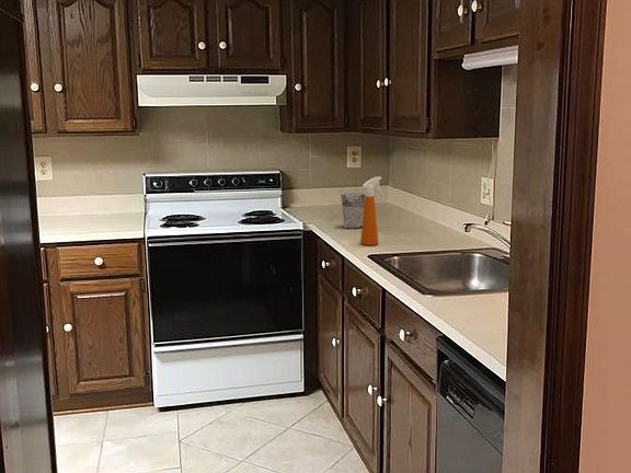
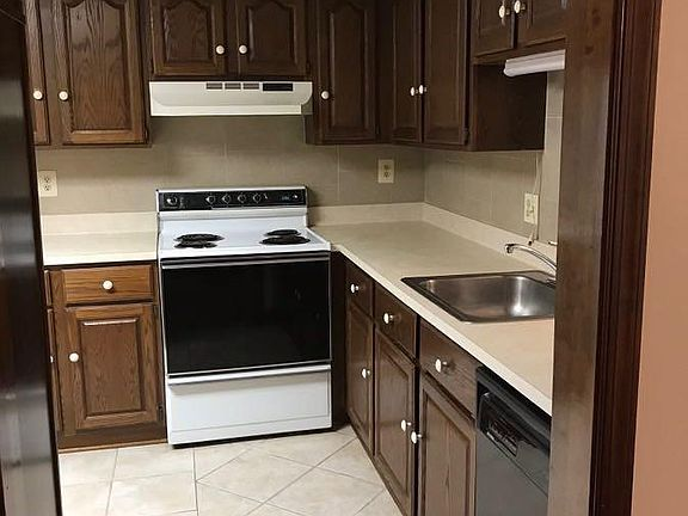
- cup (353, 210)
- spray bottle (372, 210)
